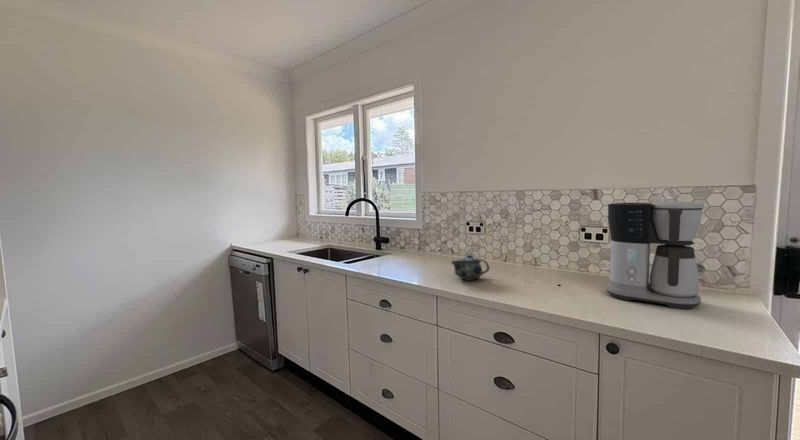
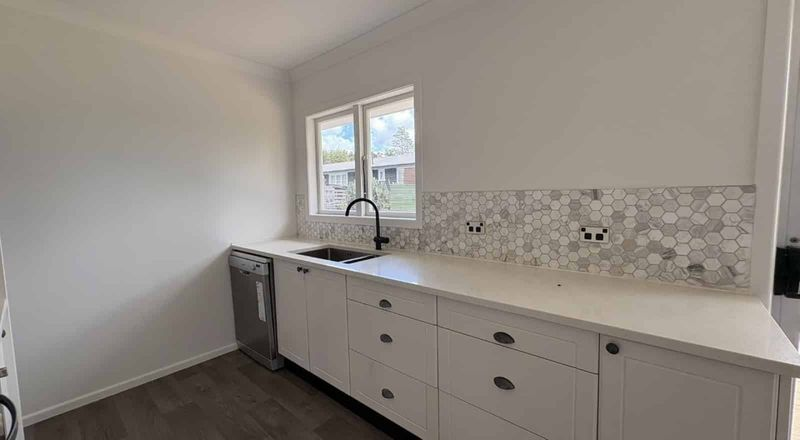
- coffee maker (649, 251)
- chinaware (470, 266)
